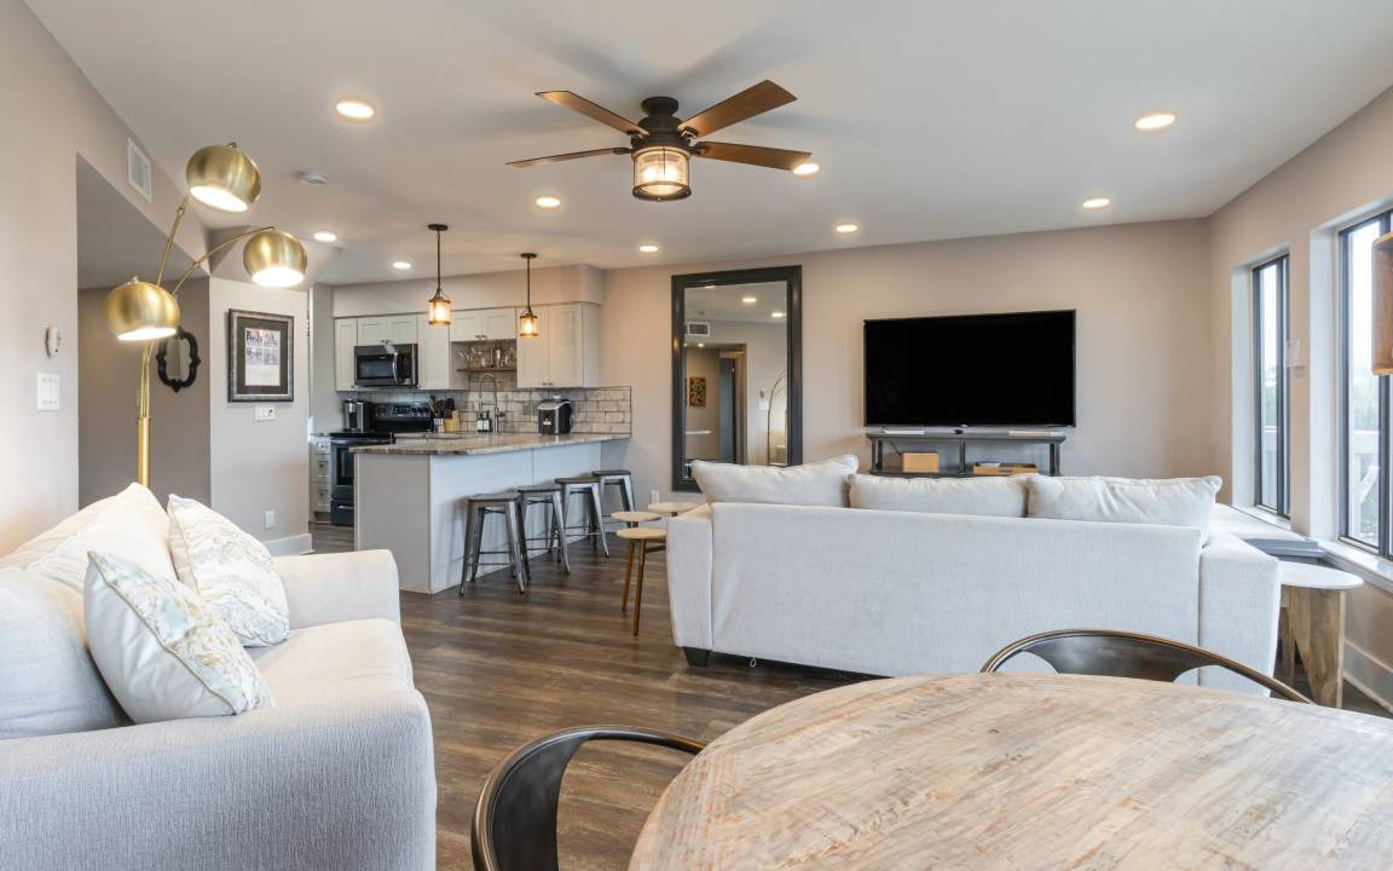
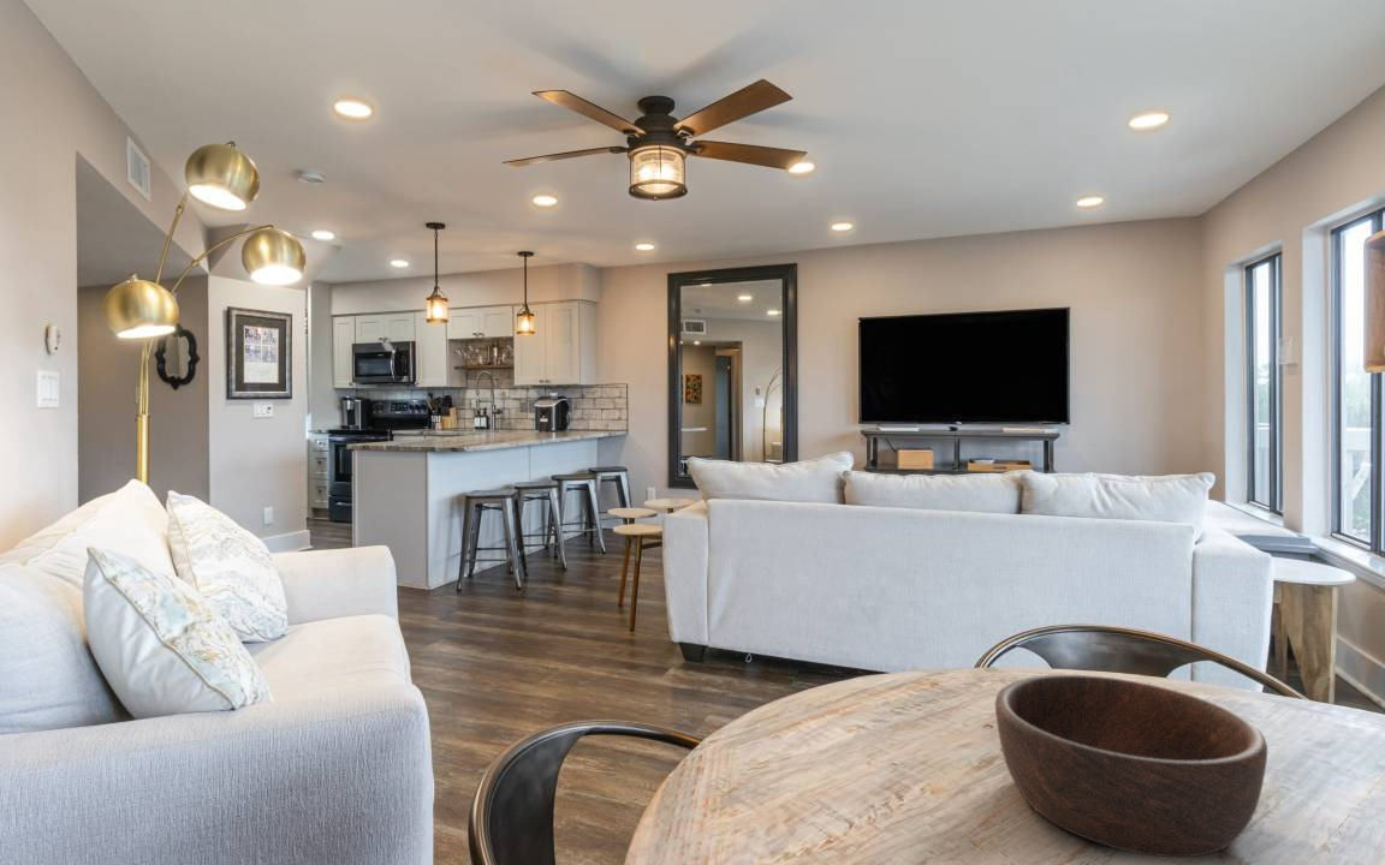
+ wooden bowl (1121, 759)
